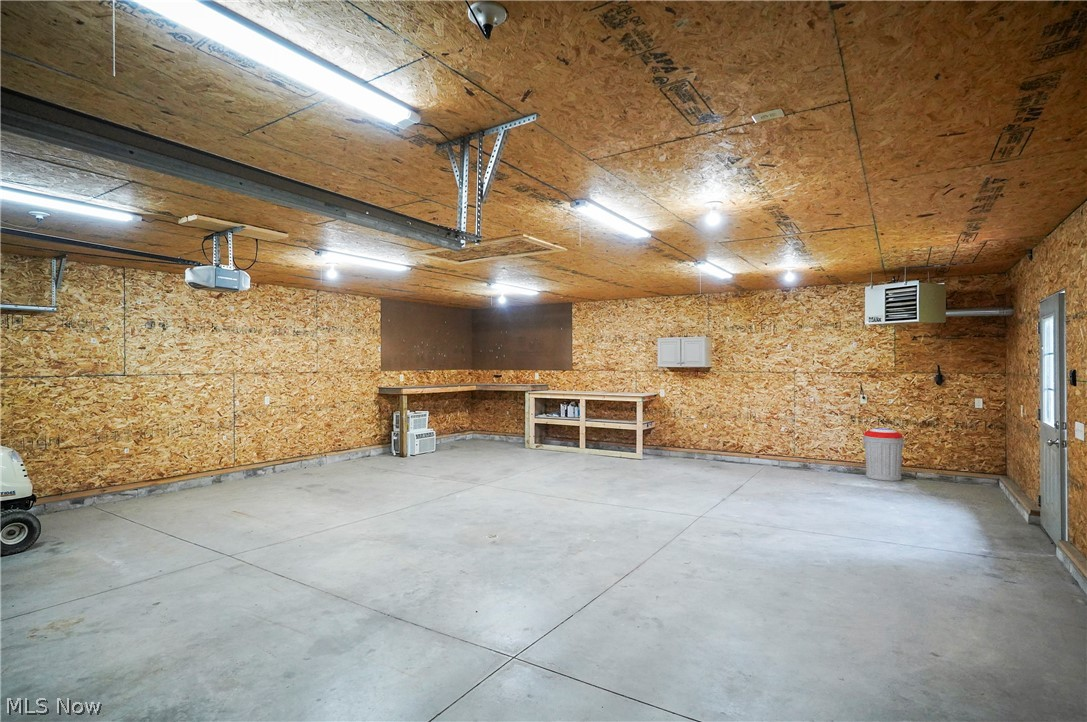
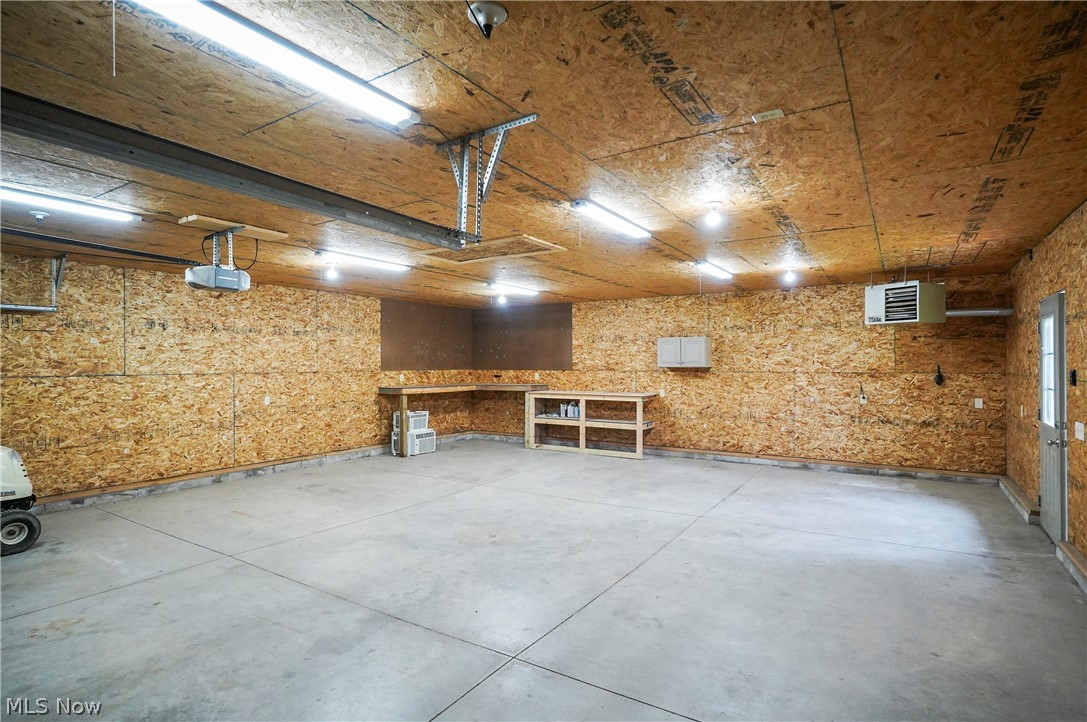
- trash can (883, 453)
